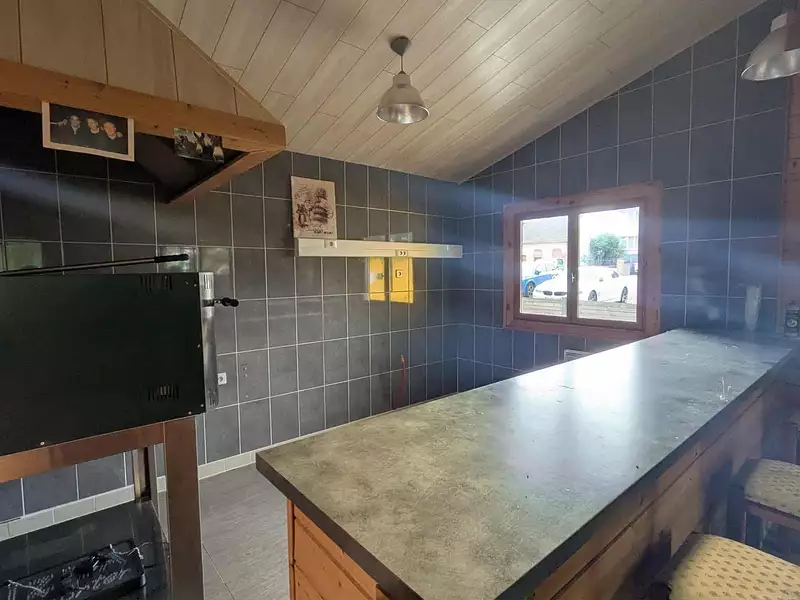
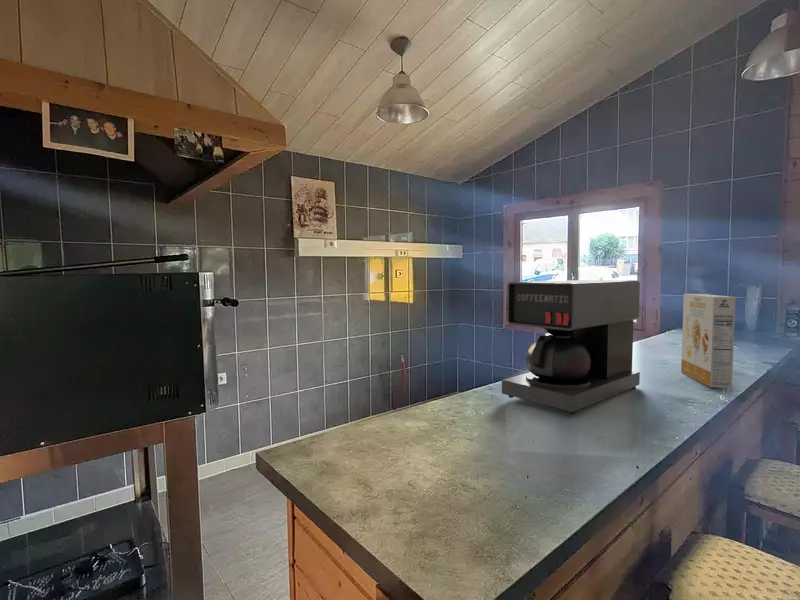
+ coffee maker (574, 337)
+ cereal box (706, 337)
